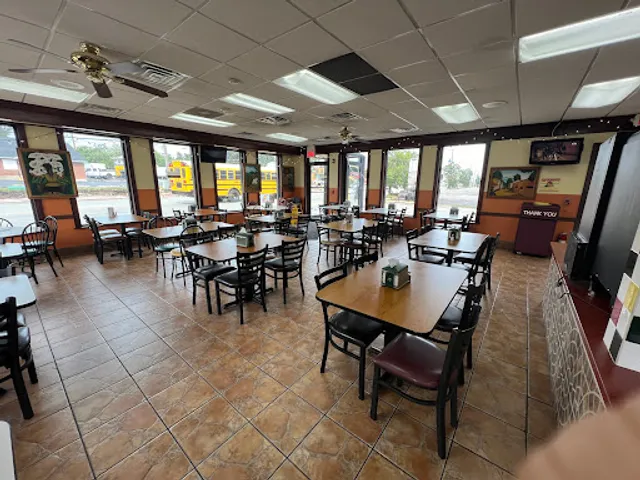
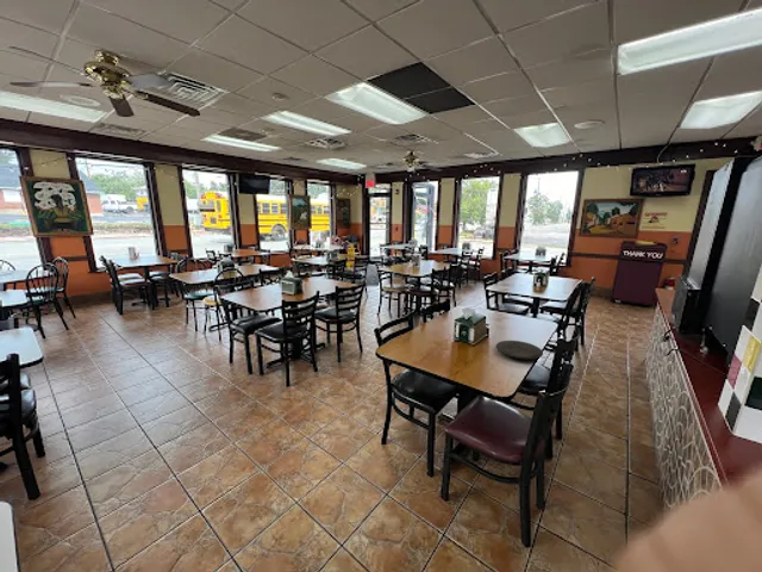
+ plate (518, 350)
